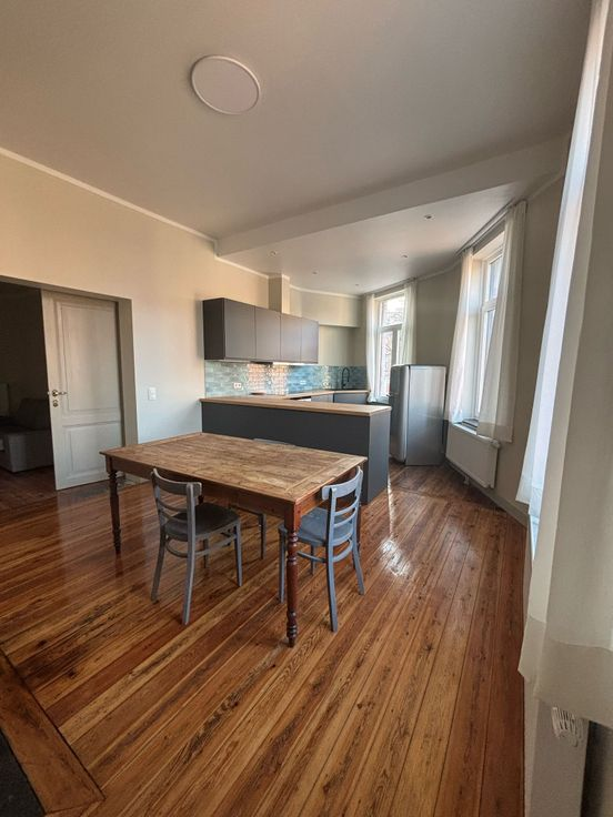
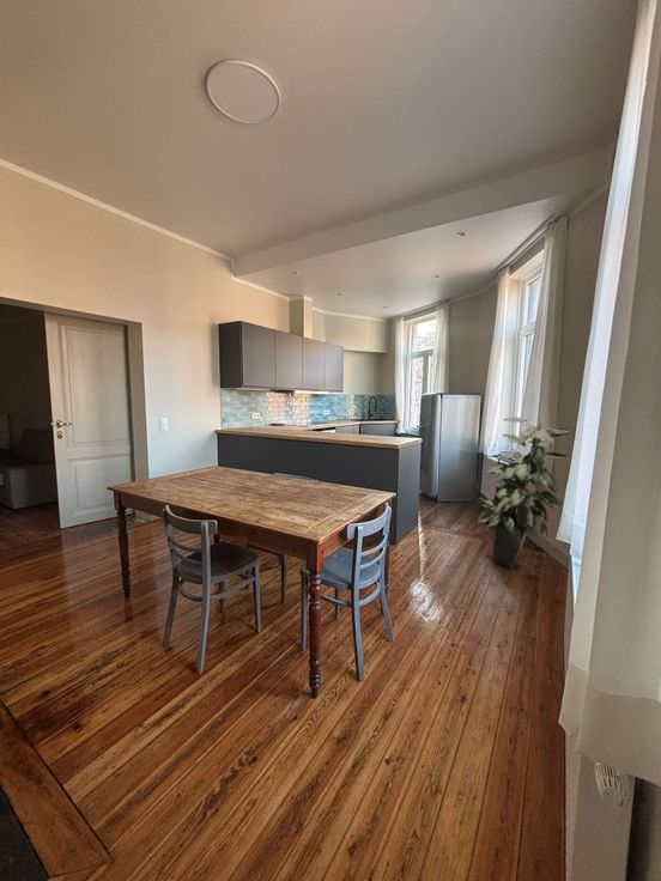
+ indoor plant (519, 492)
